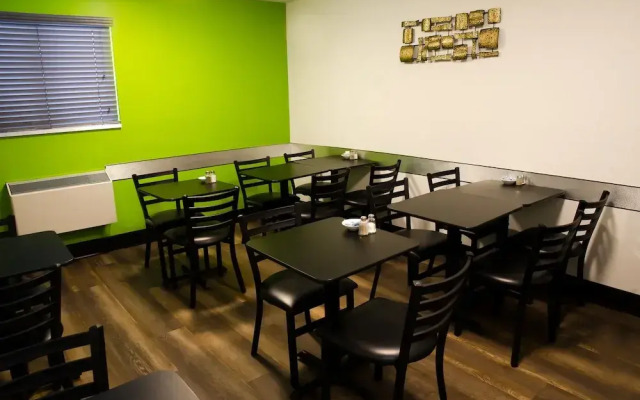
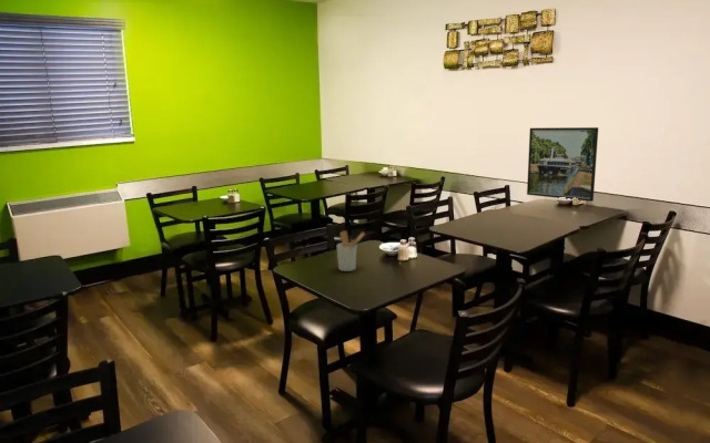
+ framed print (560, 163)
+ utensil holder (352, 250)
